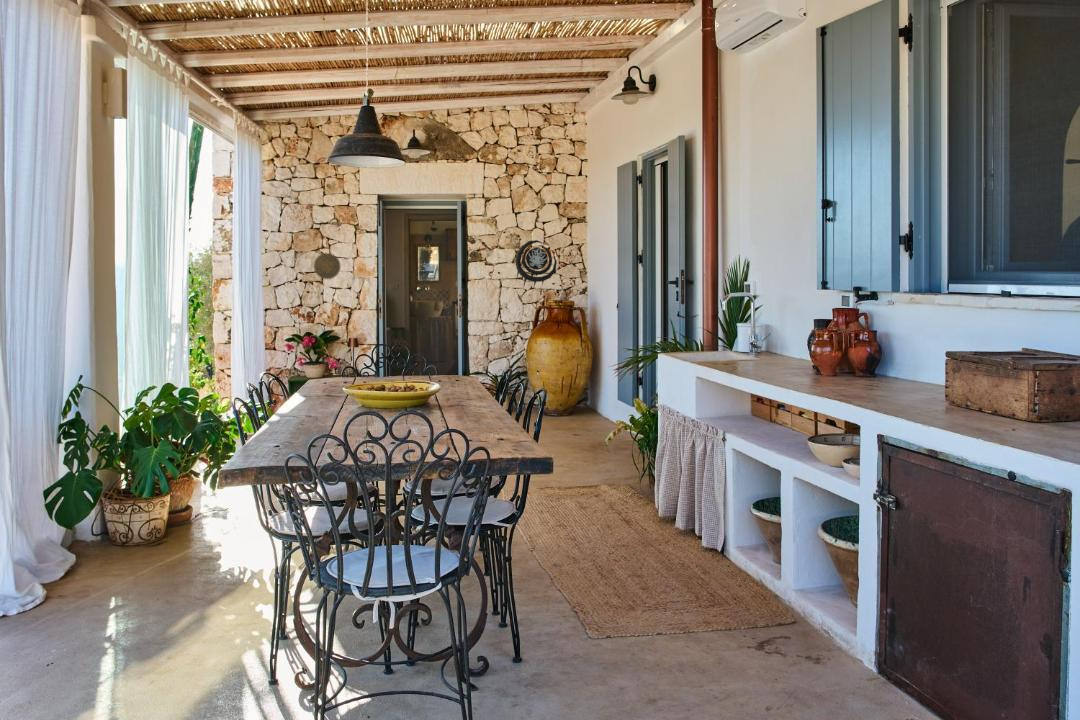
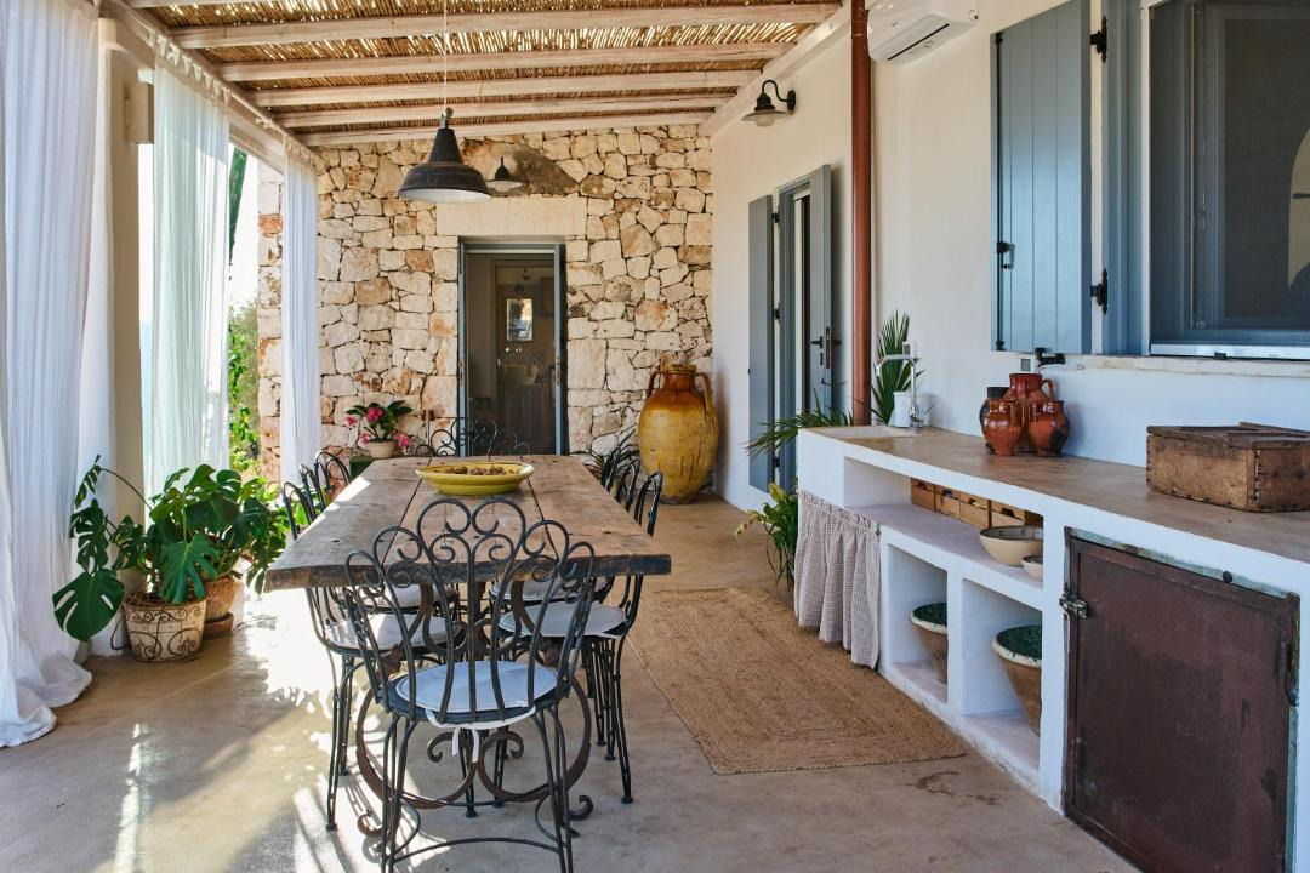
- wall ornament (536, 265)
- decorative plate (327, 266)
